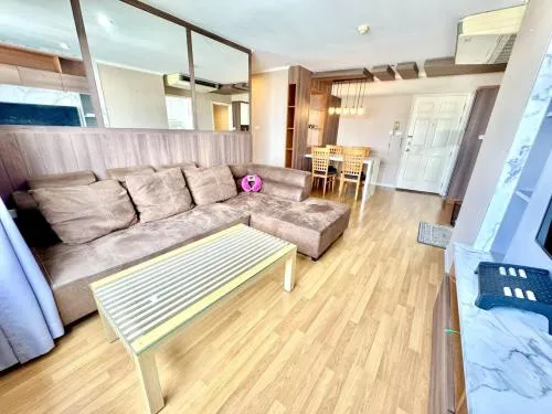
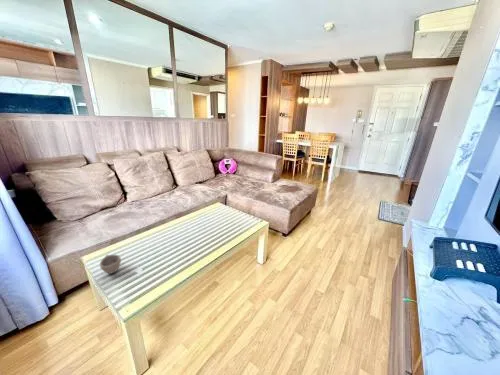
+ cup (110, 264)
